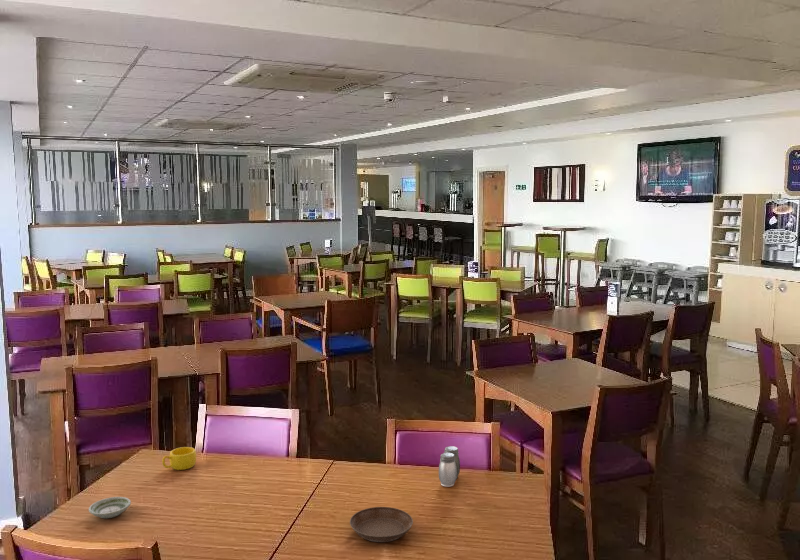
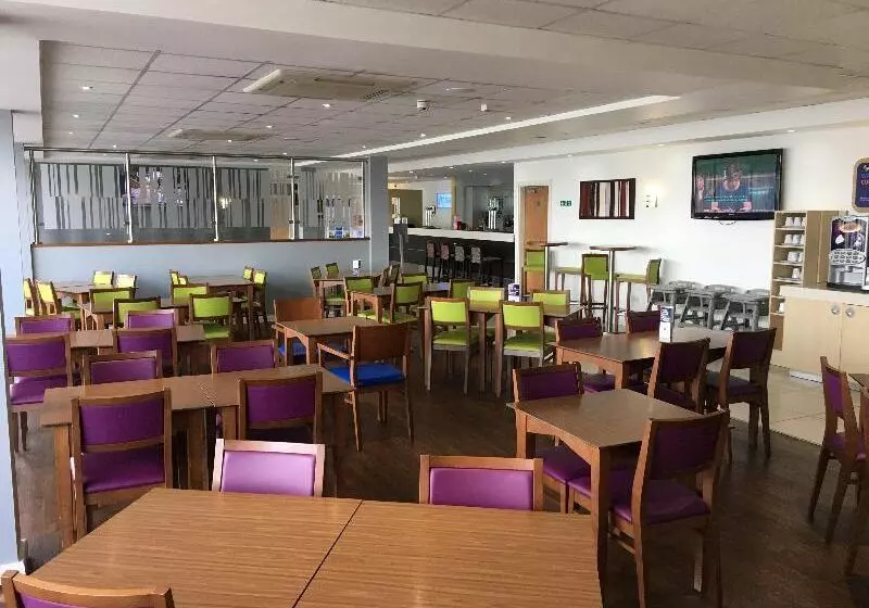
- saucer (110, 509)
- cup (179, 459)
- salt and pepper shaker (449, 465)
- saucer (381, 525)
